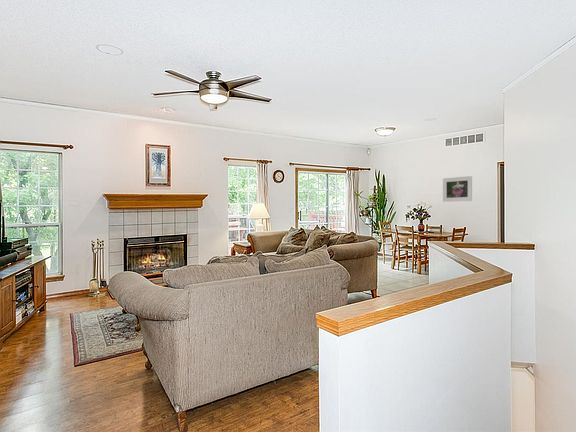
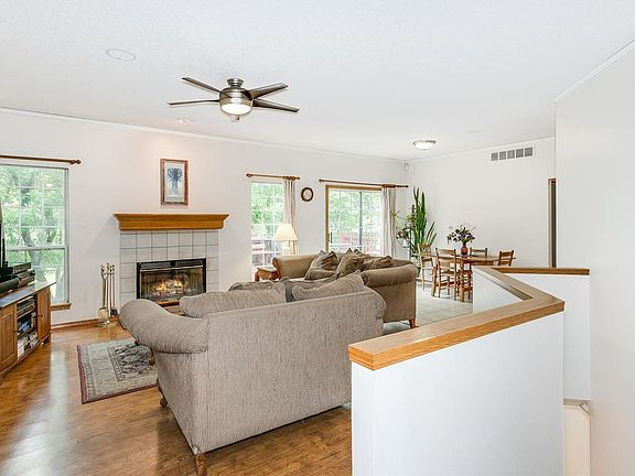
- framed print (457, 189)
